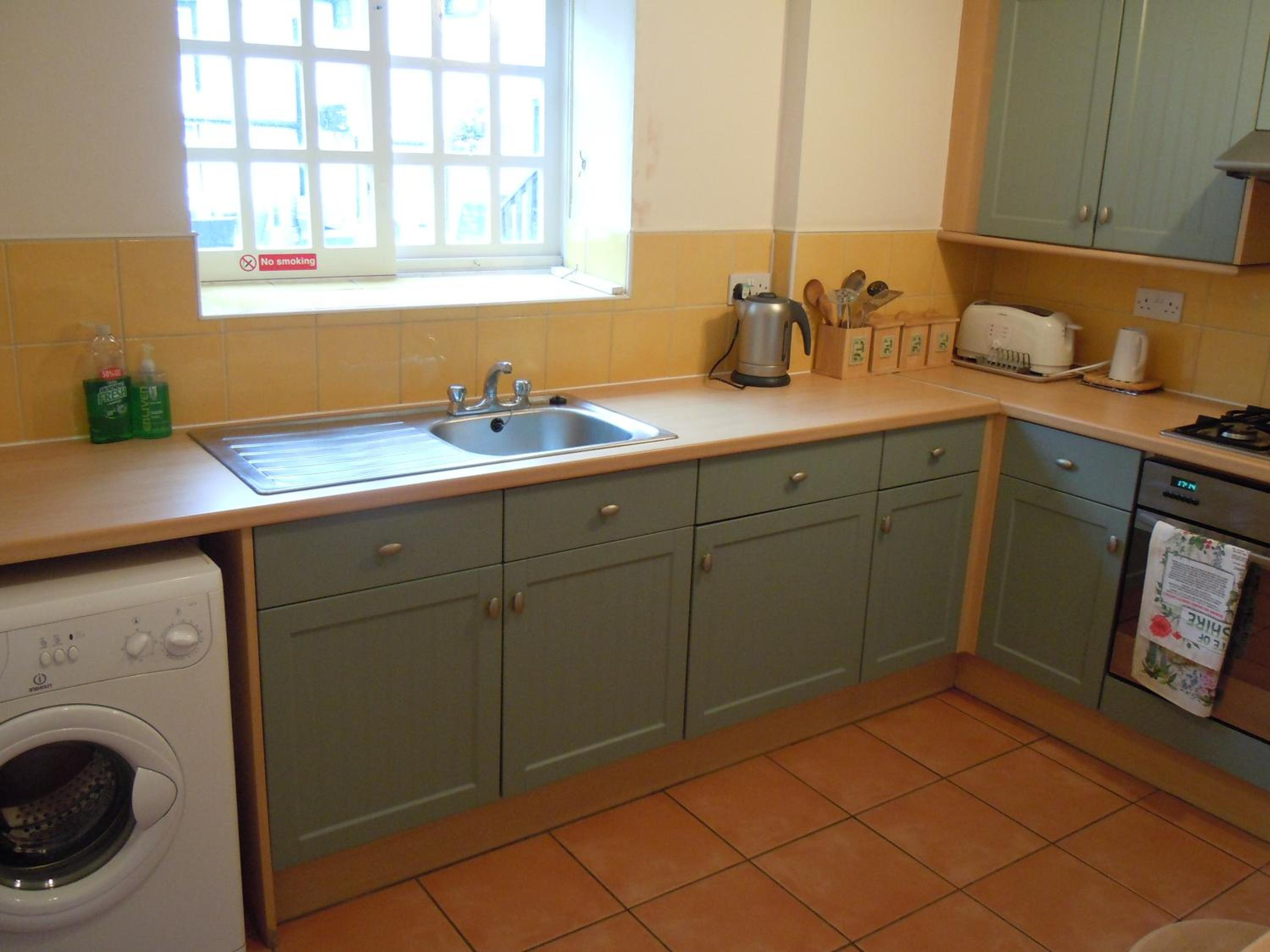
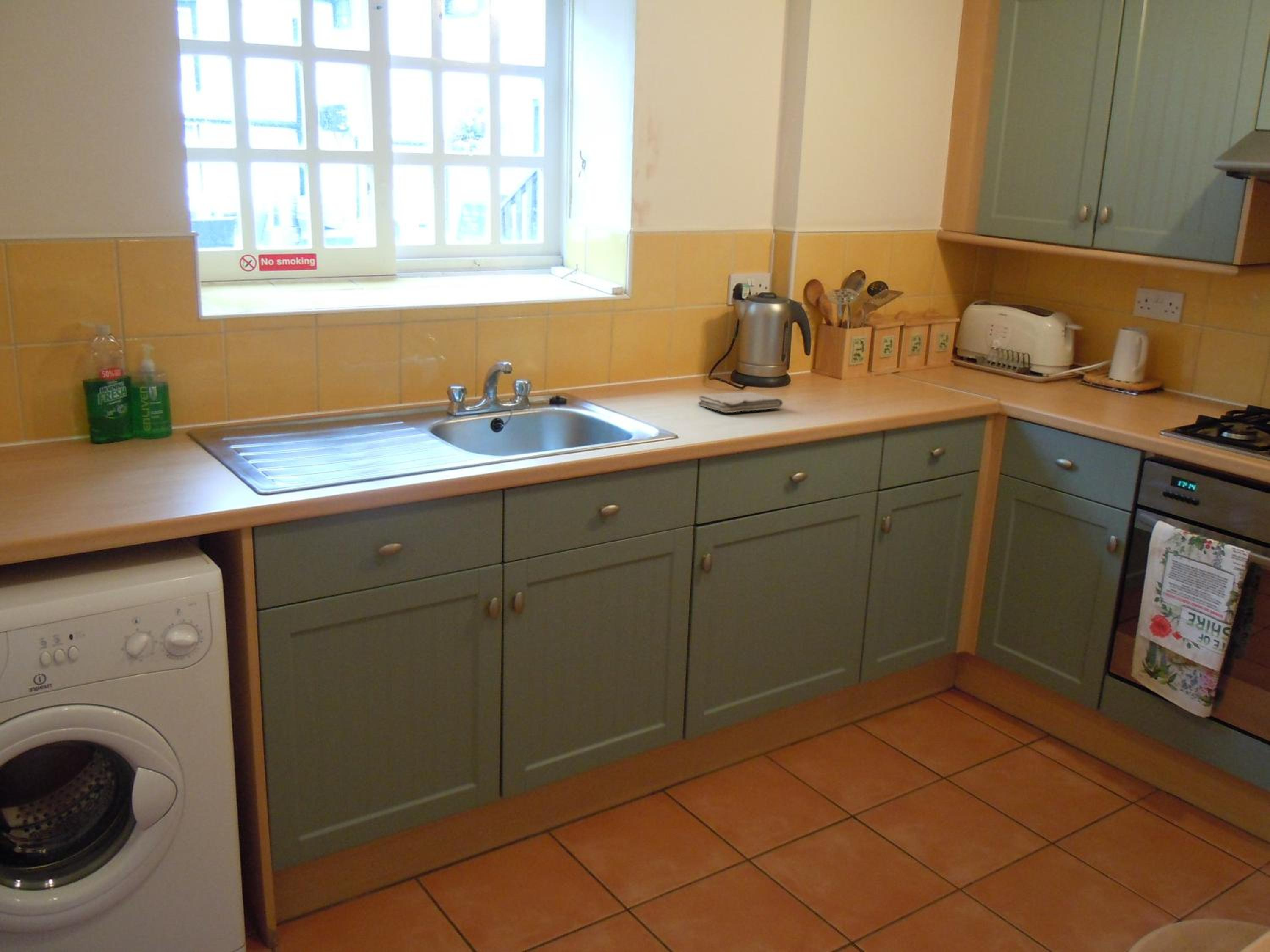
+ washcloth (739, 401)
